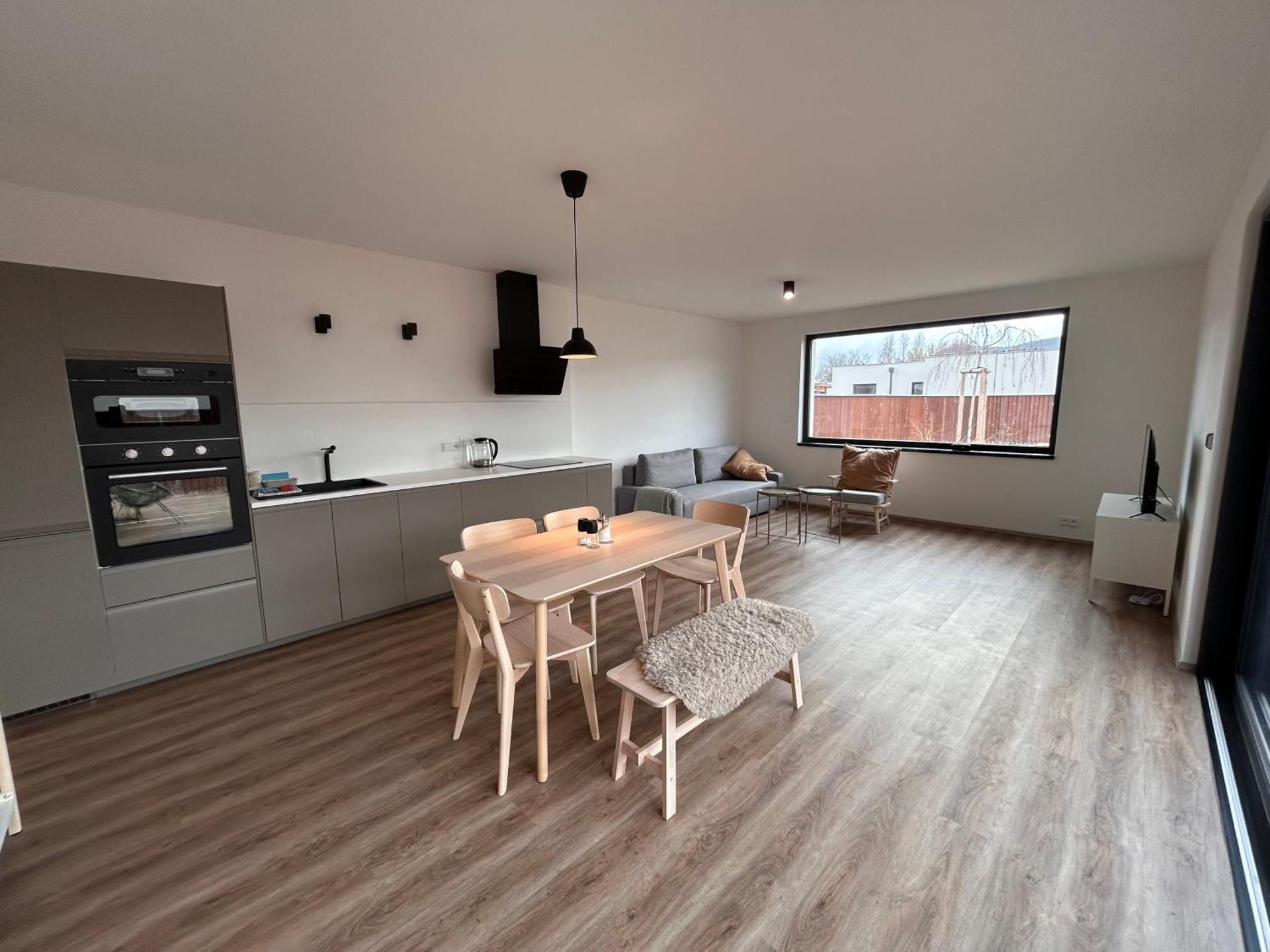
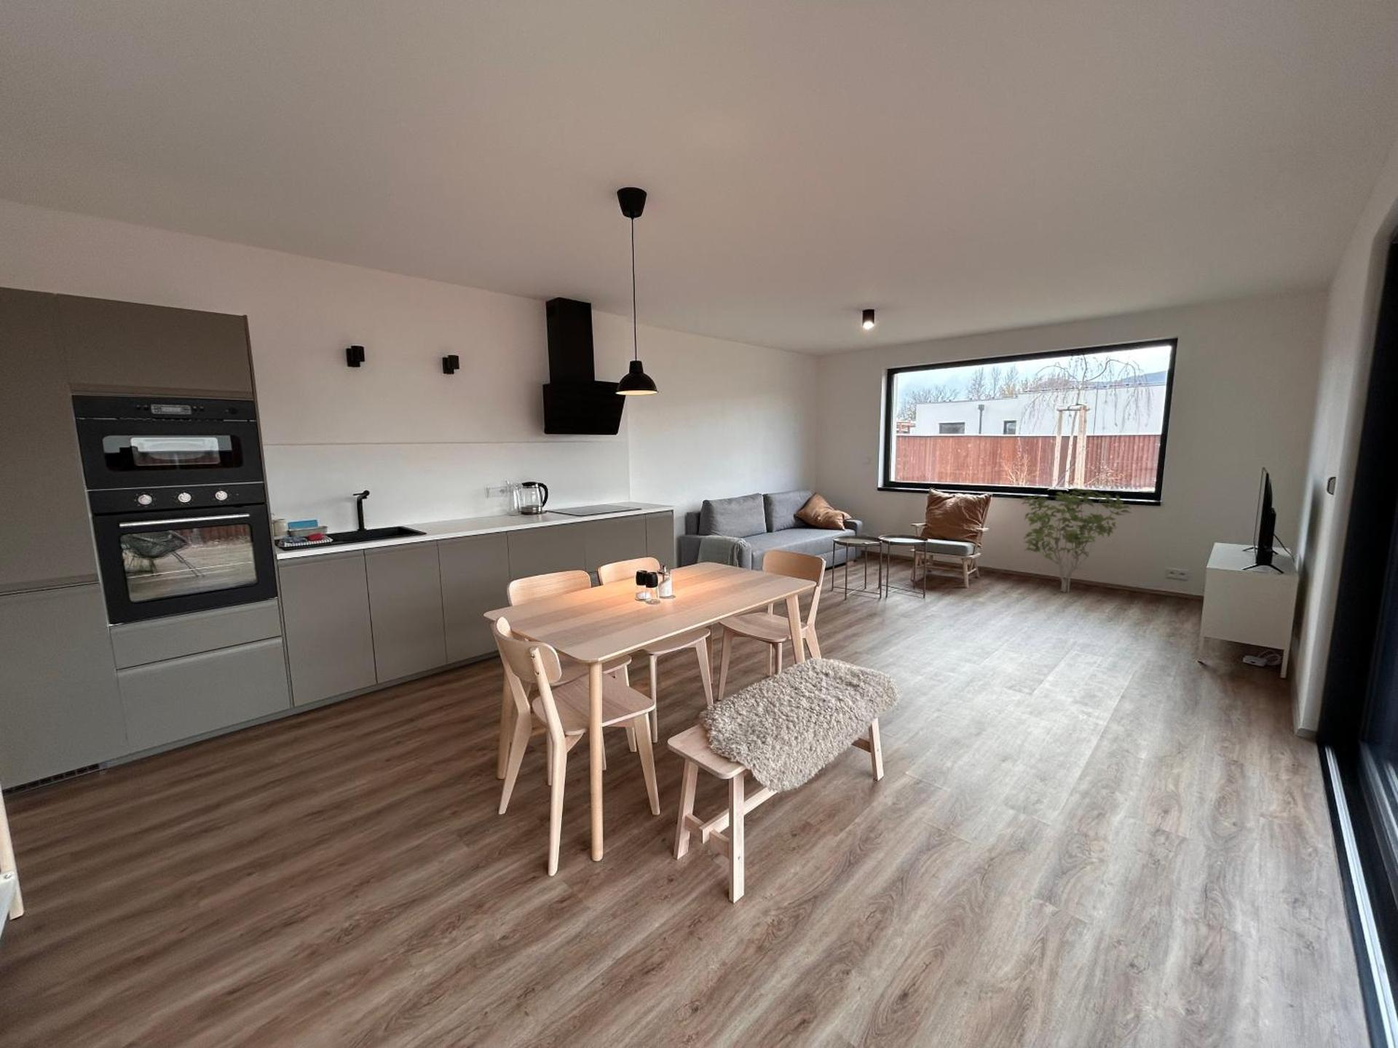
+ shrub (1070, 541)
